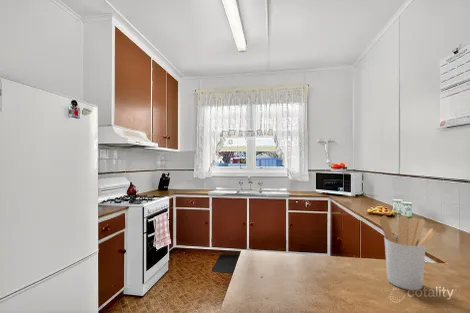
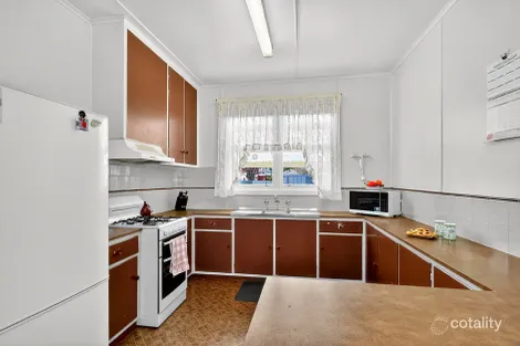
- utensil holder (406, 248)
